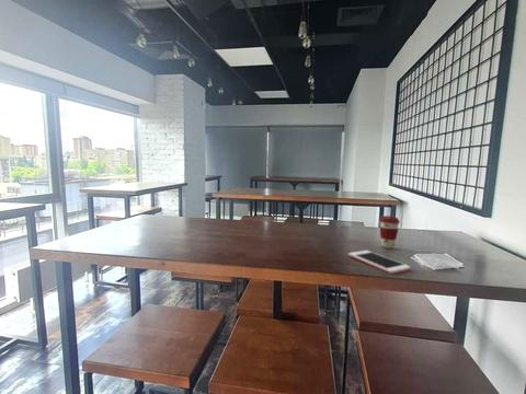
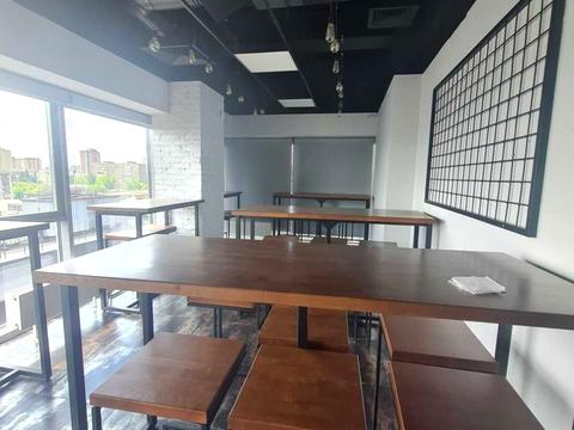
- cell phone (377, 260)
- coffee cup (388, 232)
